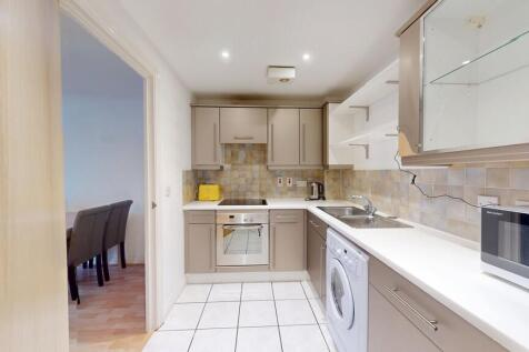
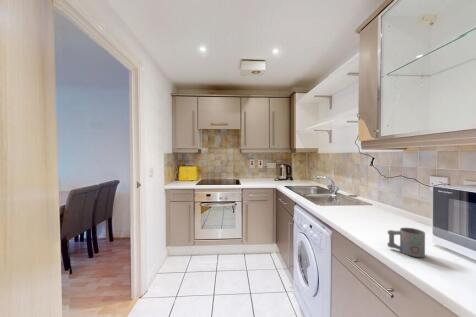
+ mug (405, 240)
